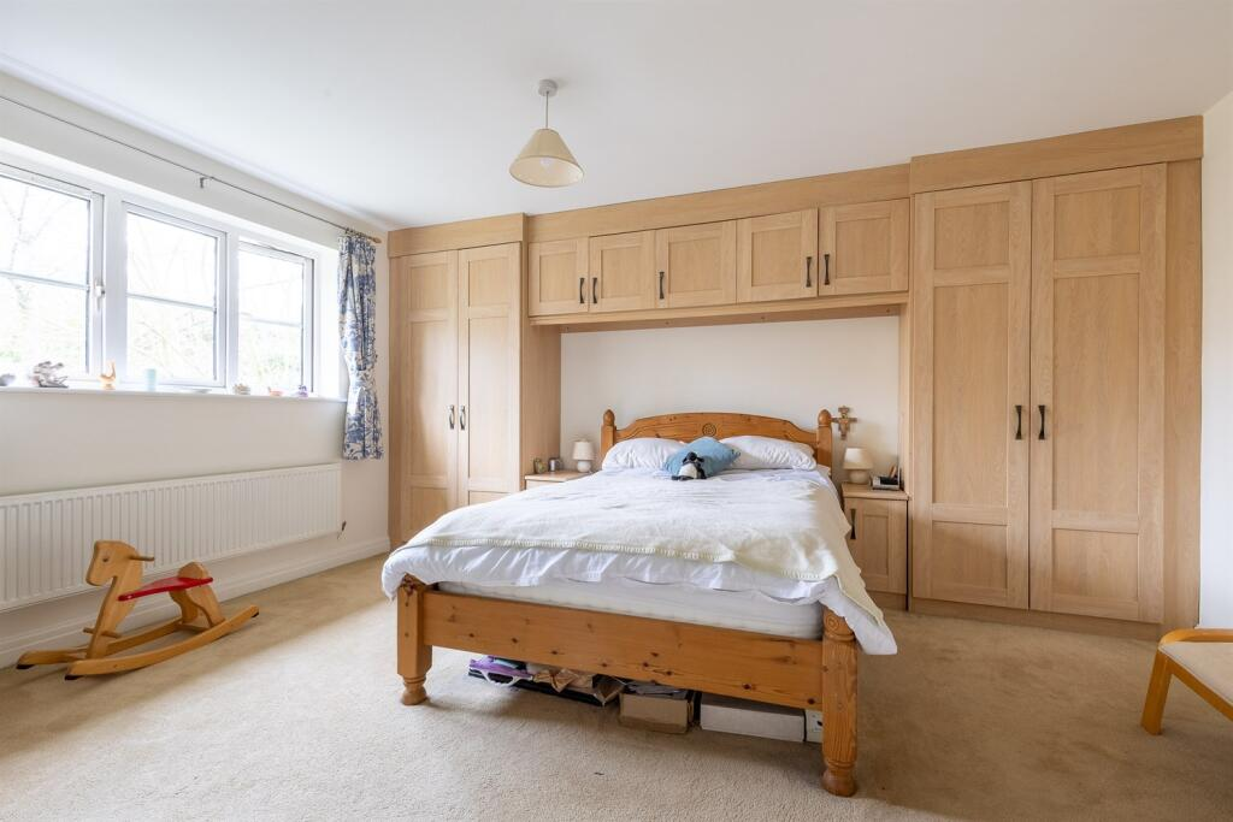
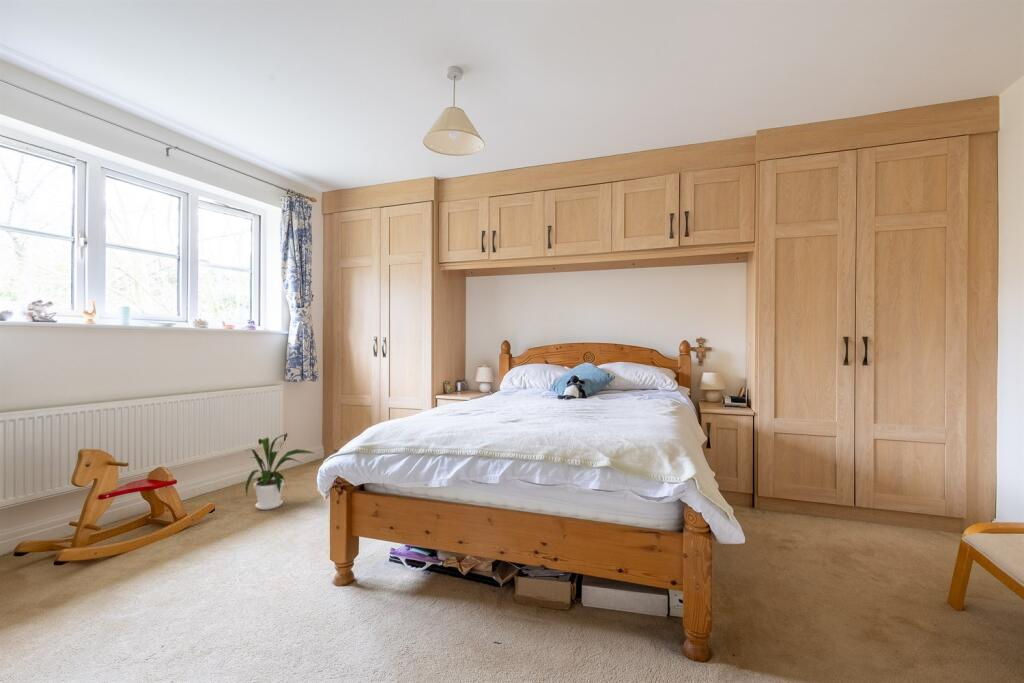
+ house plant (270, 469)
